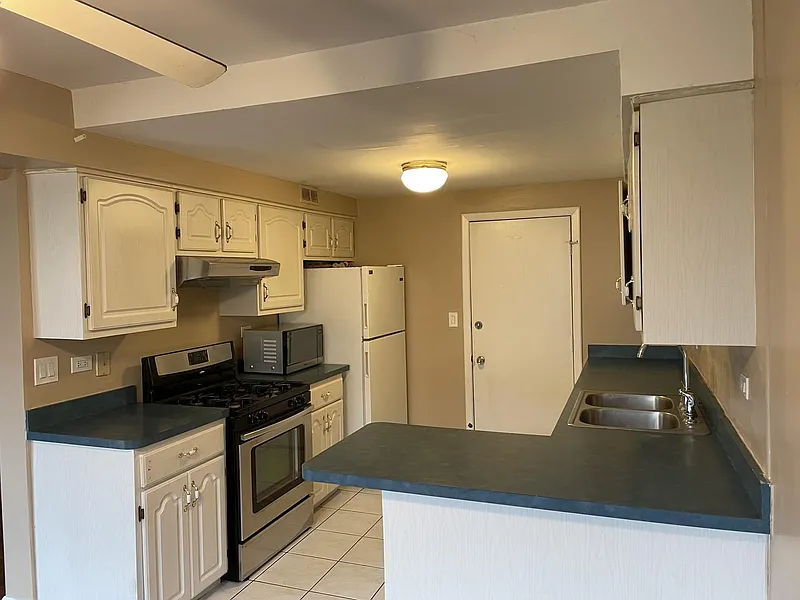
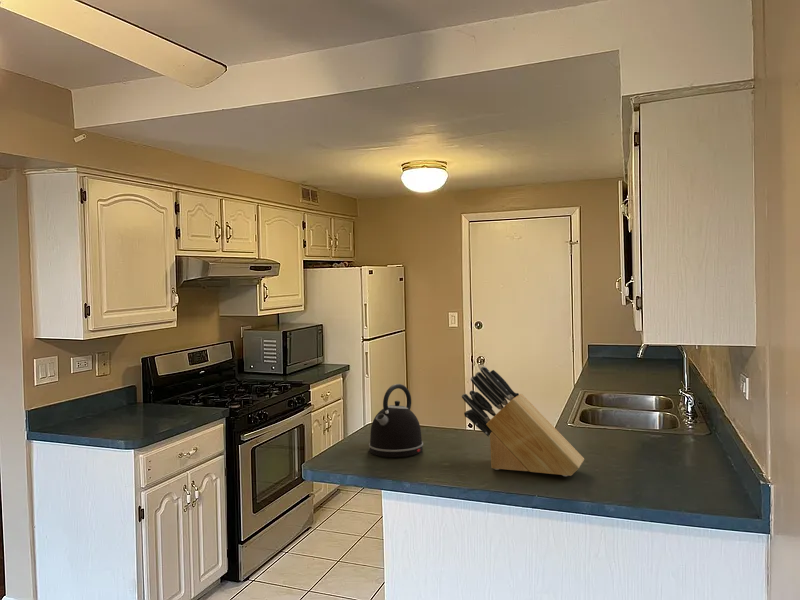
+ kettle (395, 417)
+ knife block (521, 417)
